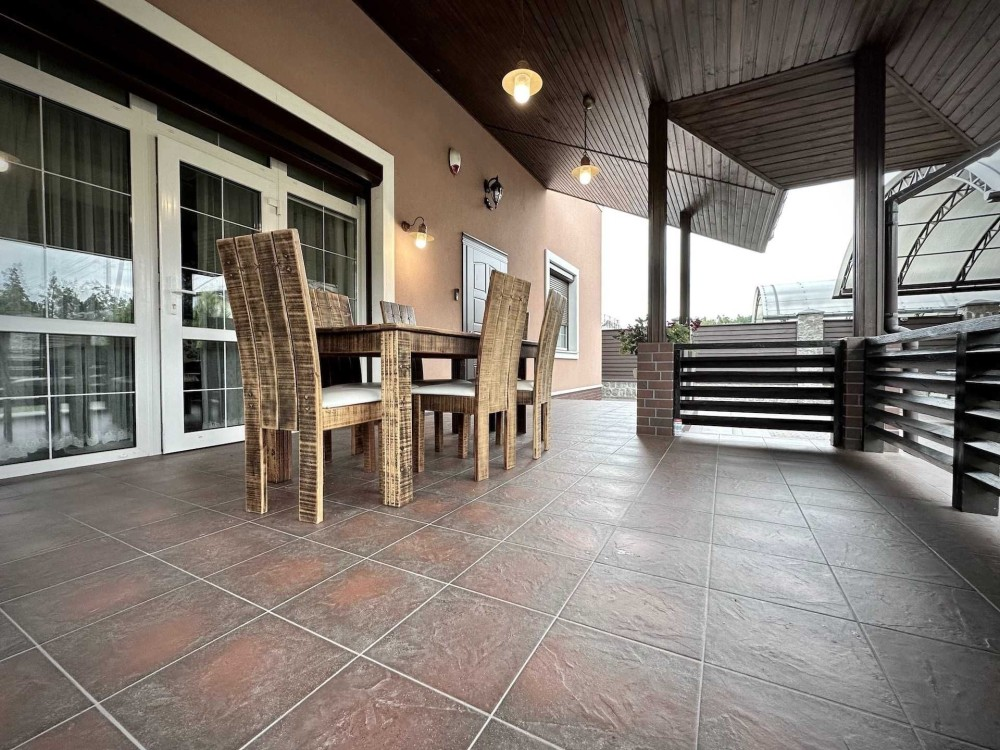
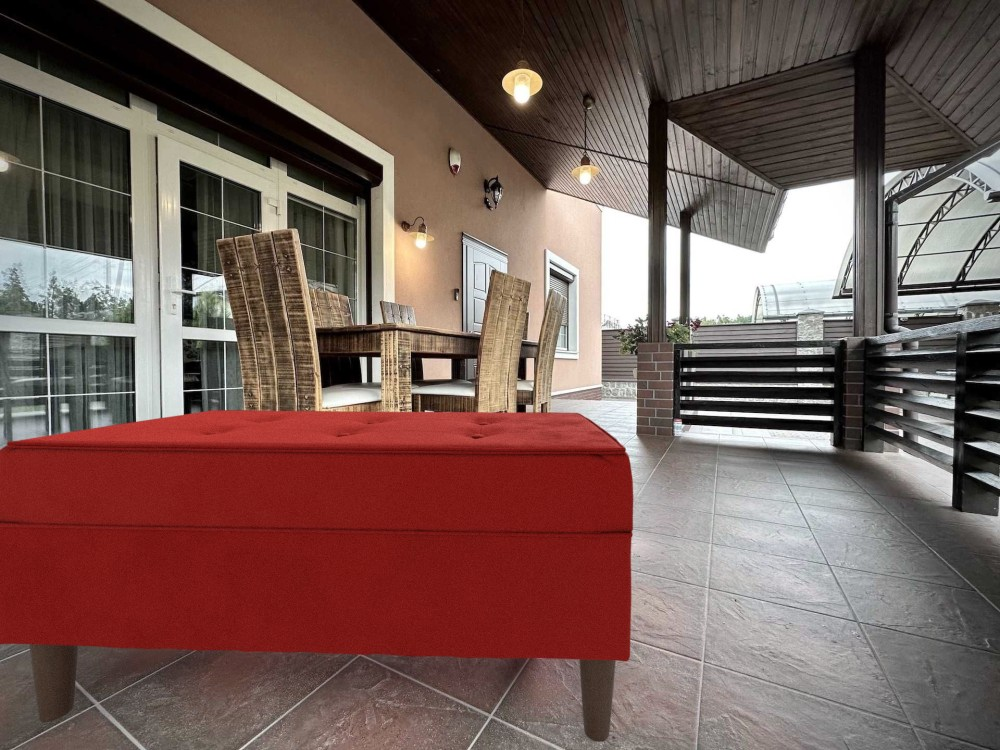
+ bench (360, 535)
